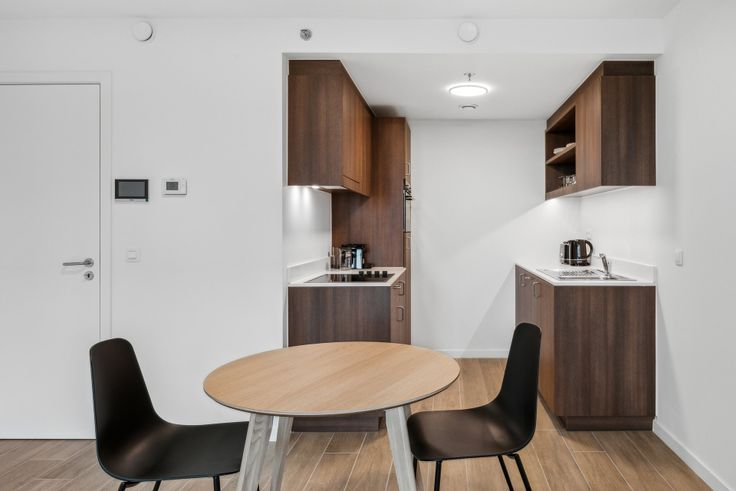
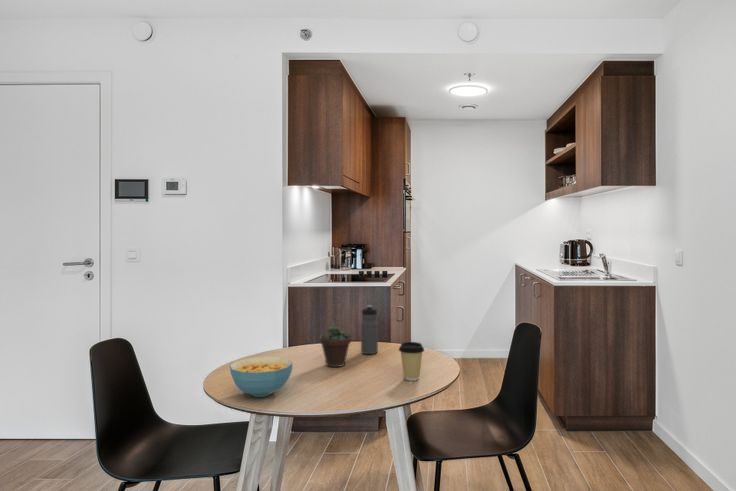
+ coffee cup (411, 361)
+ succulent plant (335, 339)
+ water bottle (369, 328)
+ cereal bowl (261, 379)
